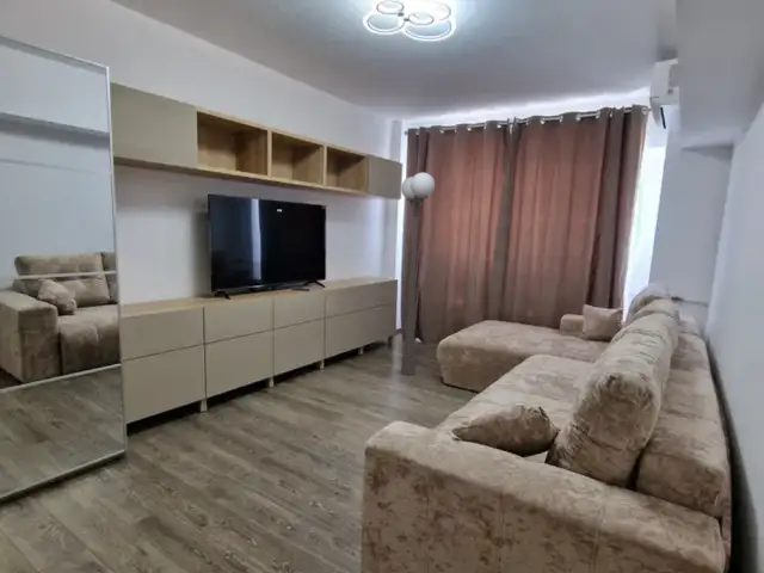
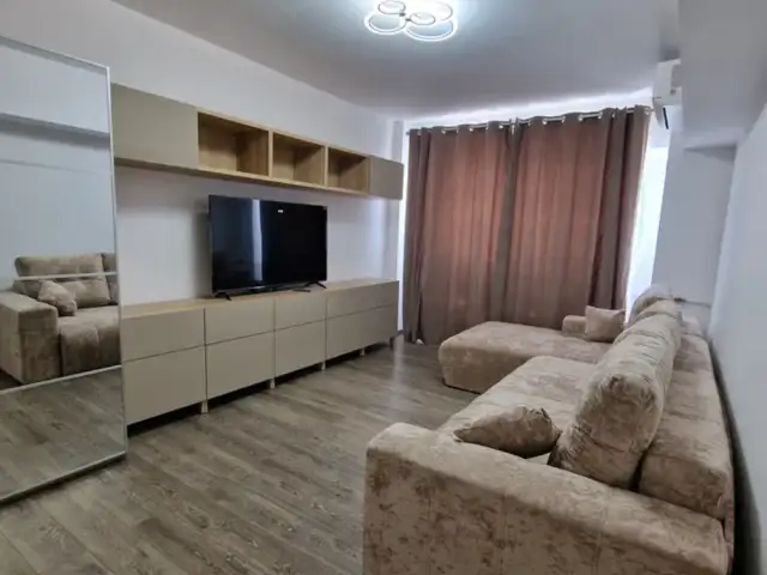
- floor lamp (412, 276)
